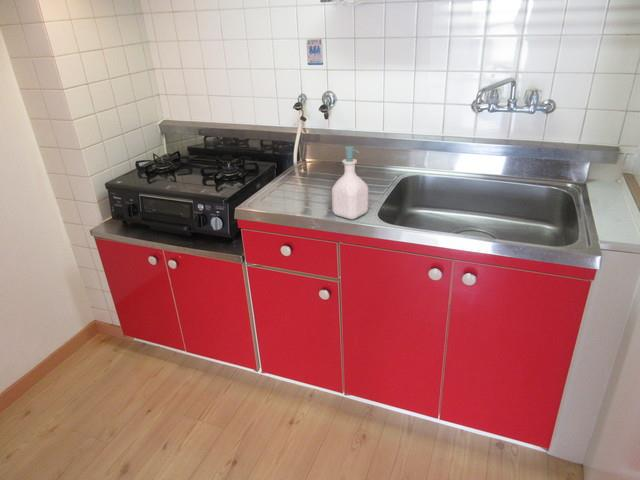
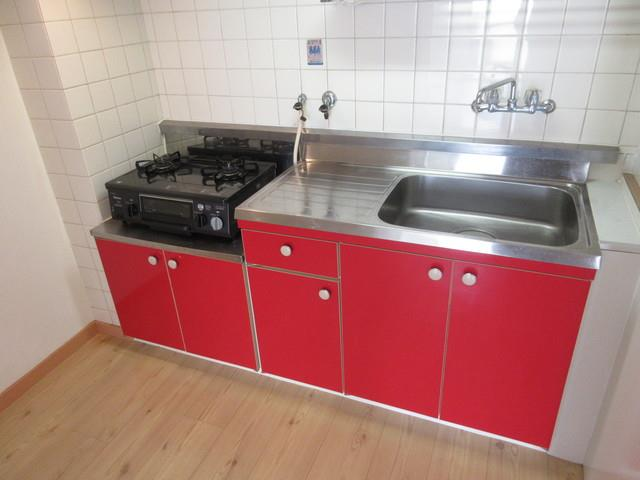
- soap bottle (349, 181)
